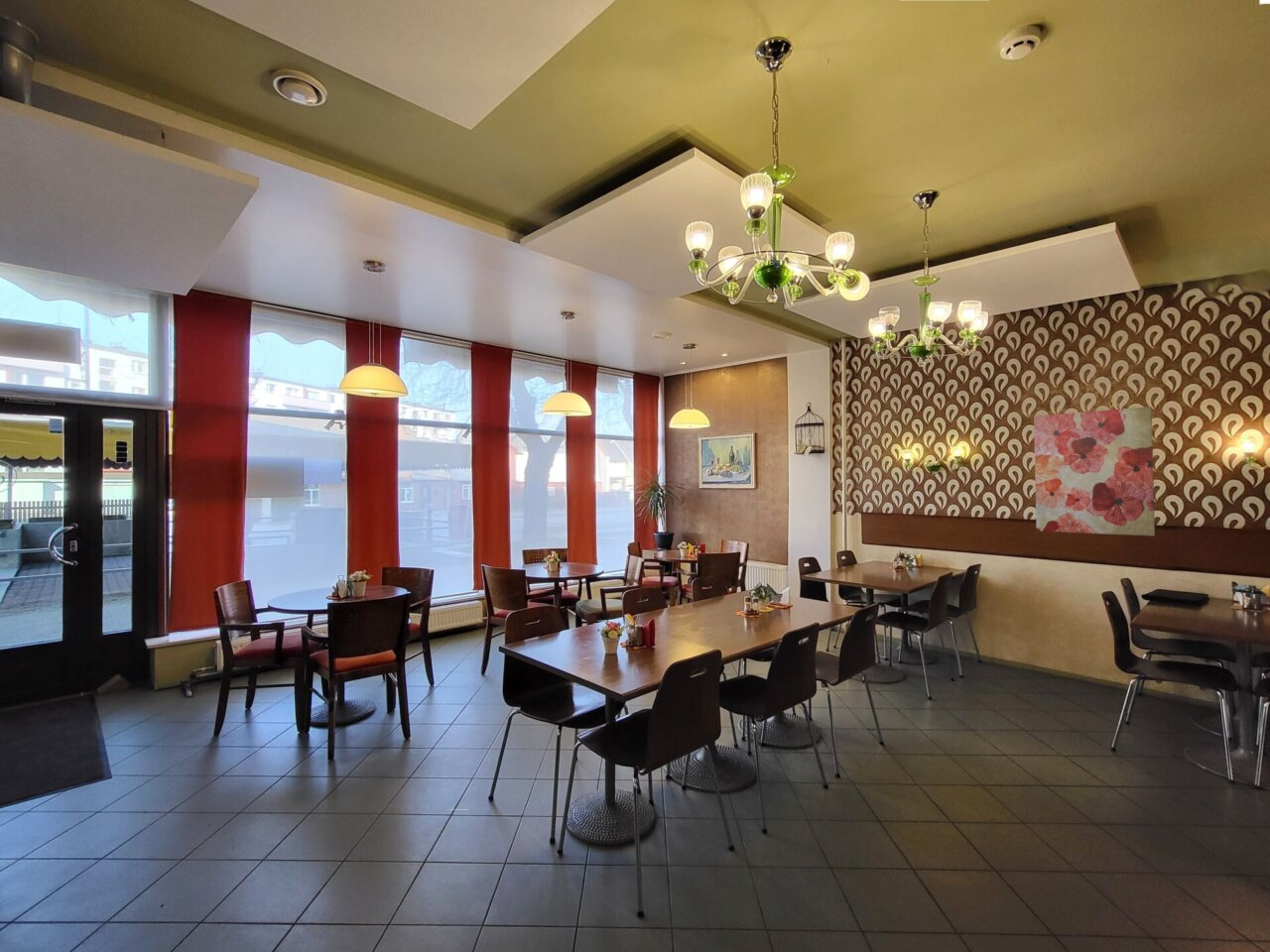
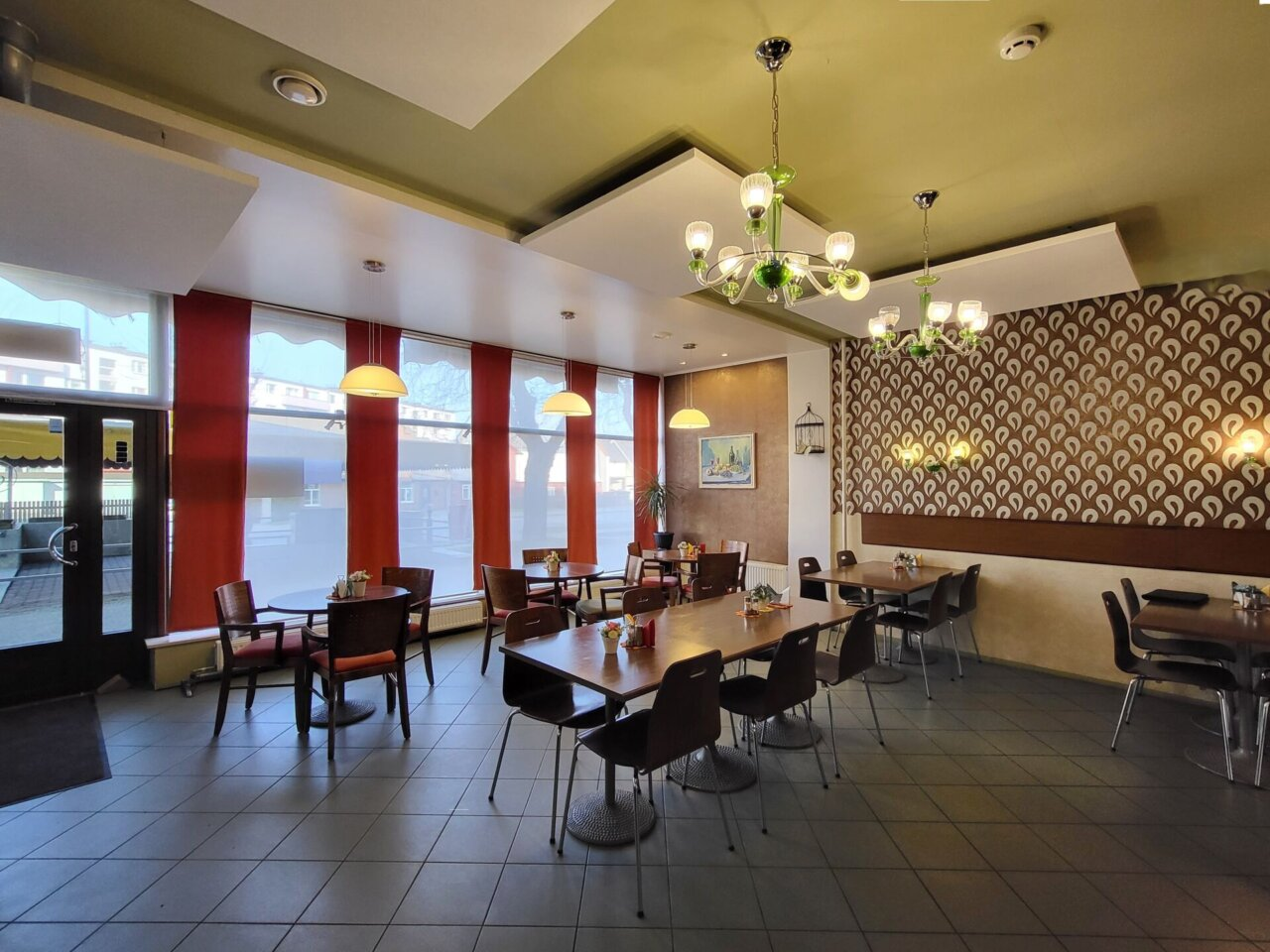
- wall art (1090, 472)
